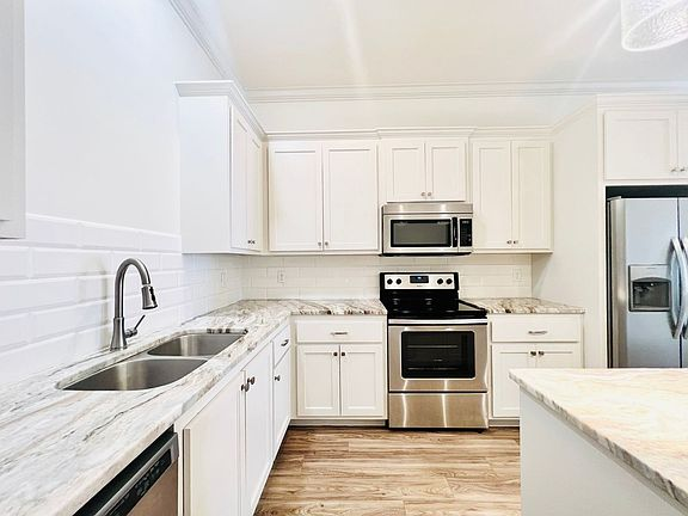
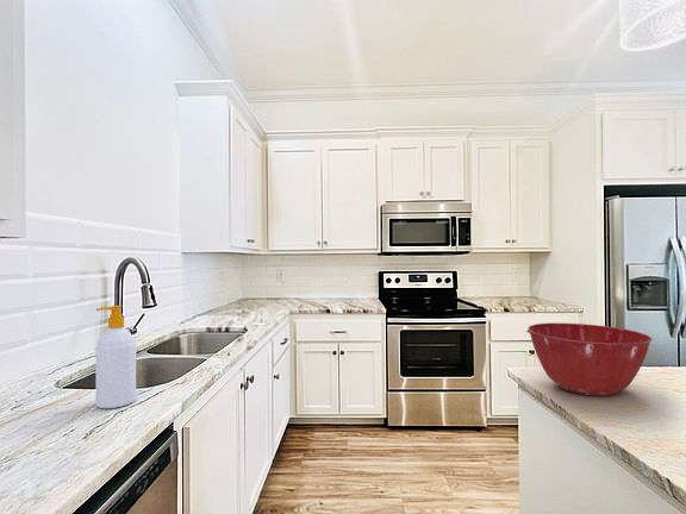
+ soap bottle (114, 353)
+ mixing bowl (586, 359)
